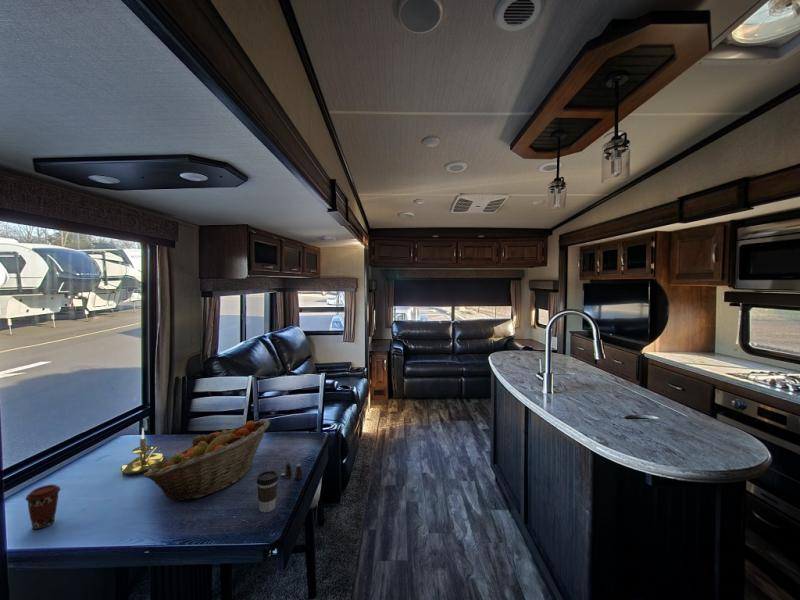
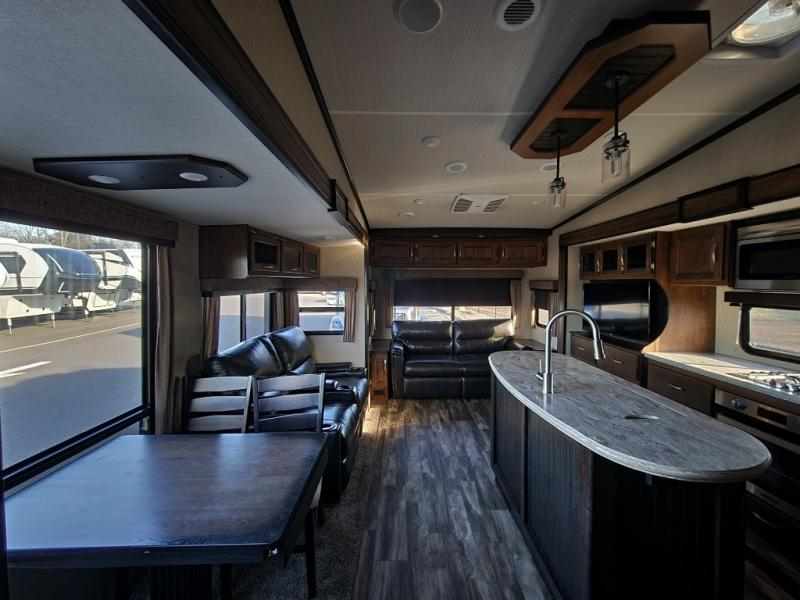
- coffee cup (43, 506)
- fruit basket (214, 453)
- coffee cup (267, 491)
- candle holder (145, 446)
- salt shaker (291, 470)
